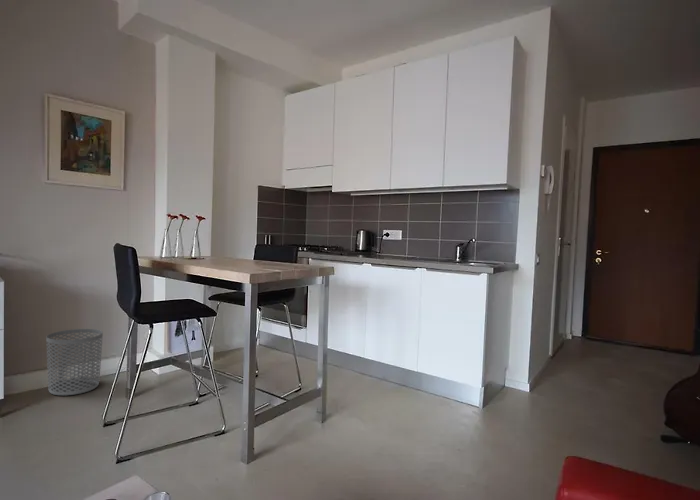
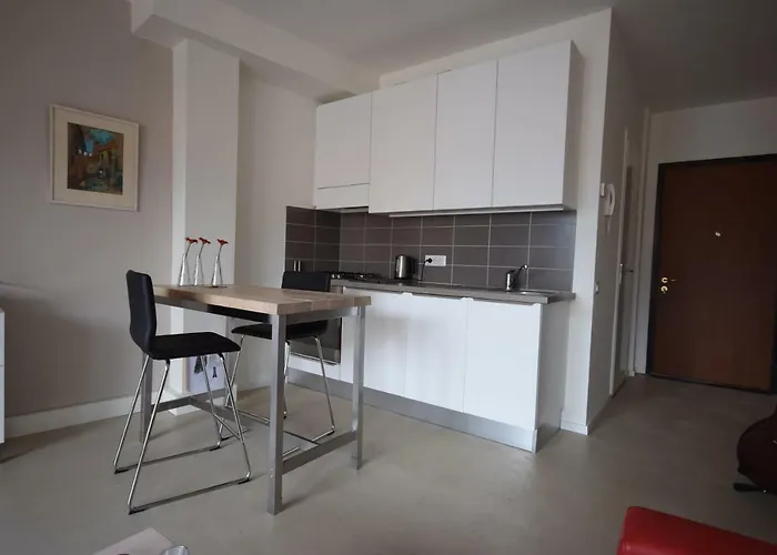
- waste bin (74, 361)
